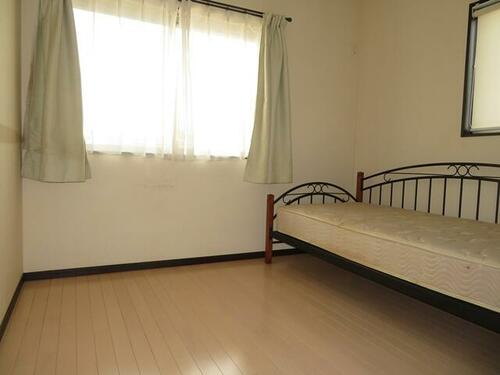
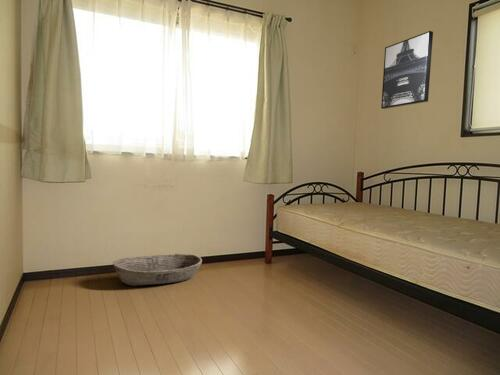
+ wall art (405, 72)
+ basket (159, 268)
